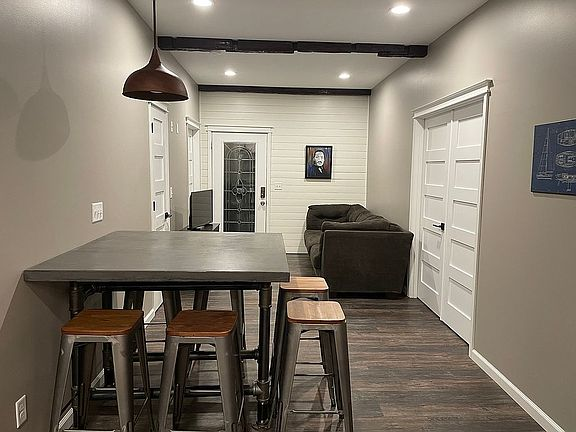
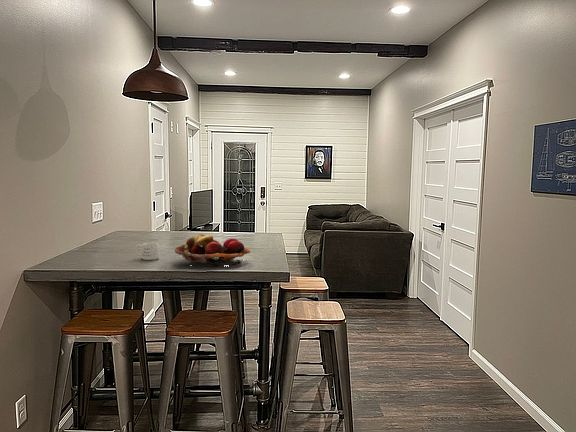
+ fruit basket (211, 248)
+ mug (147, 251)
